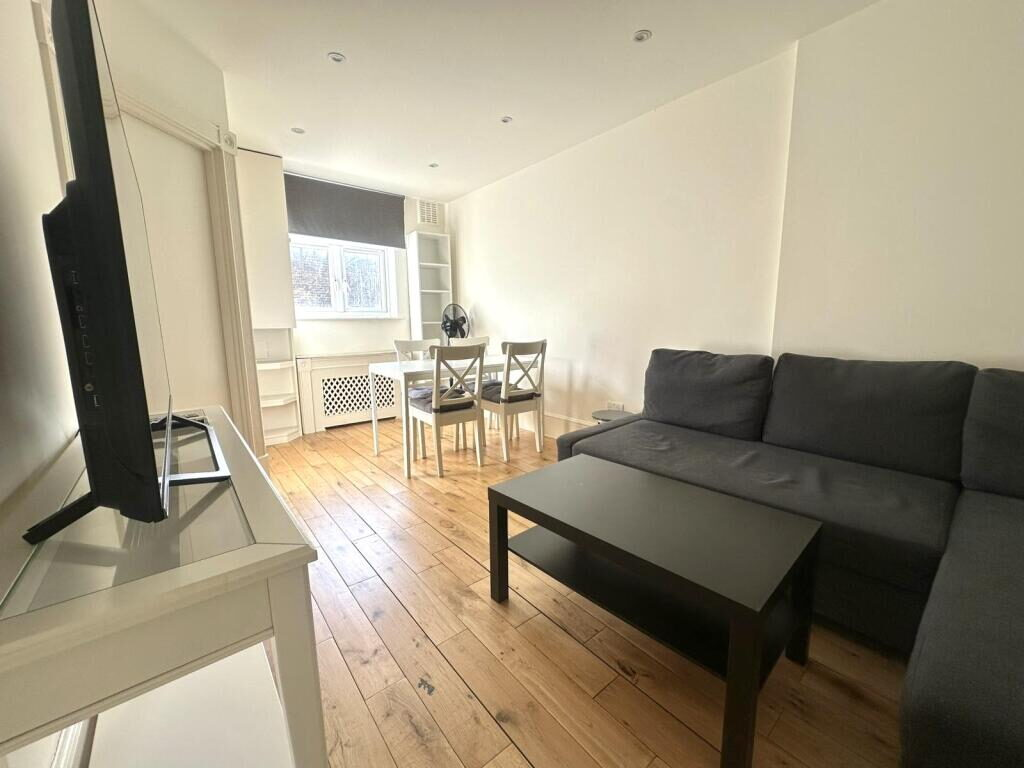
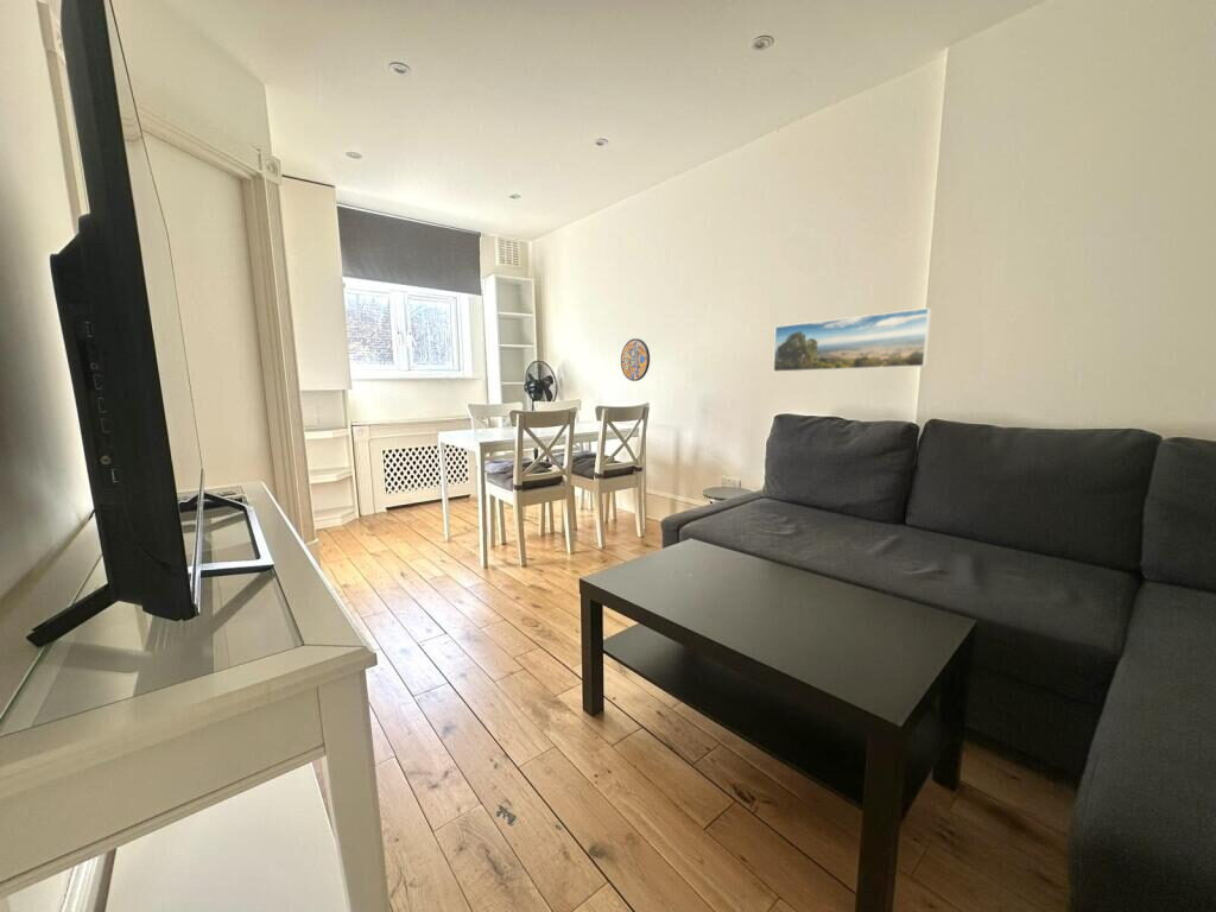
+ manhole cover (634, 360)
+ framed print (842, 343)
